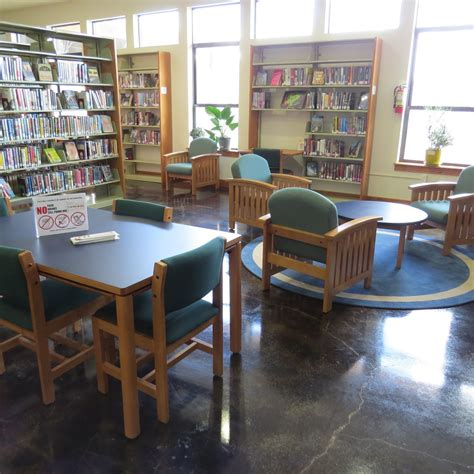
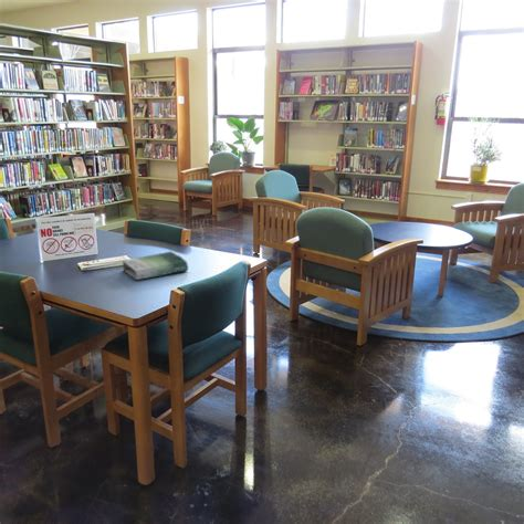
+ book (155, 264)
